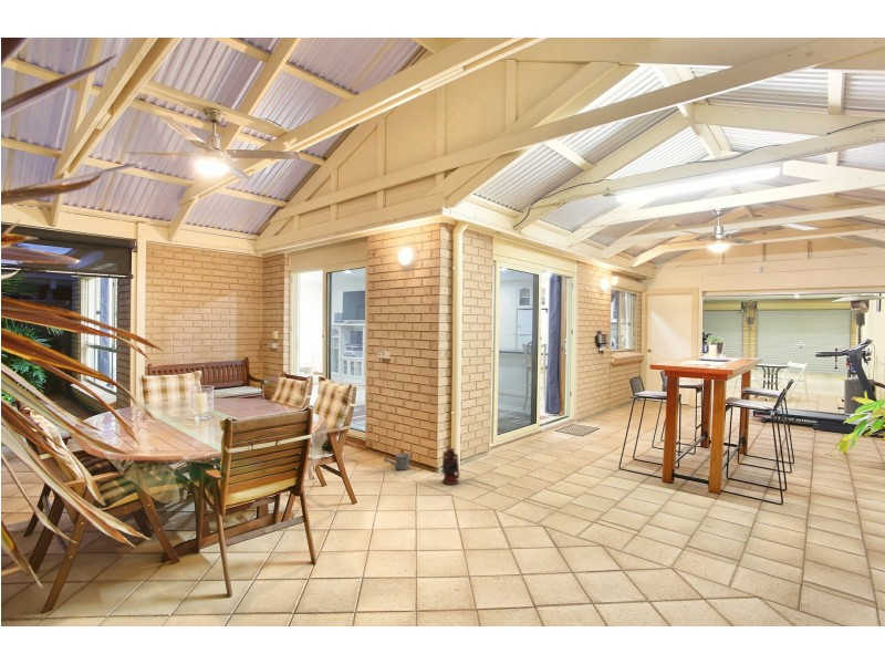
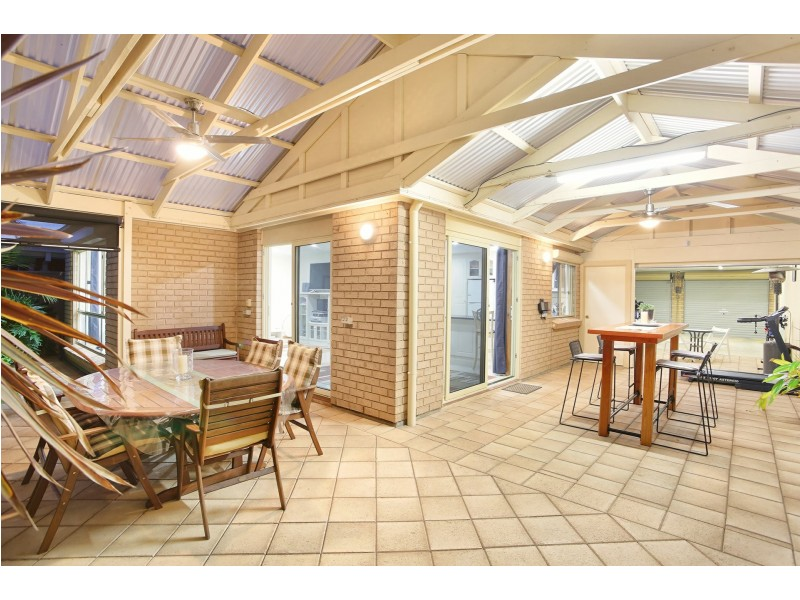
- lantern (446, 466)
- watering can (398, 461)
